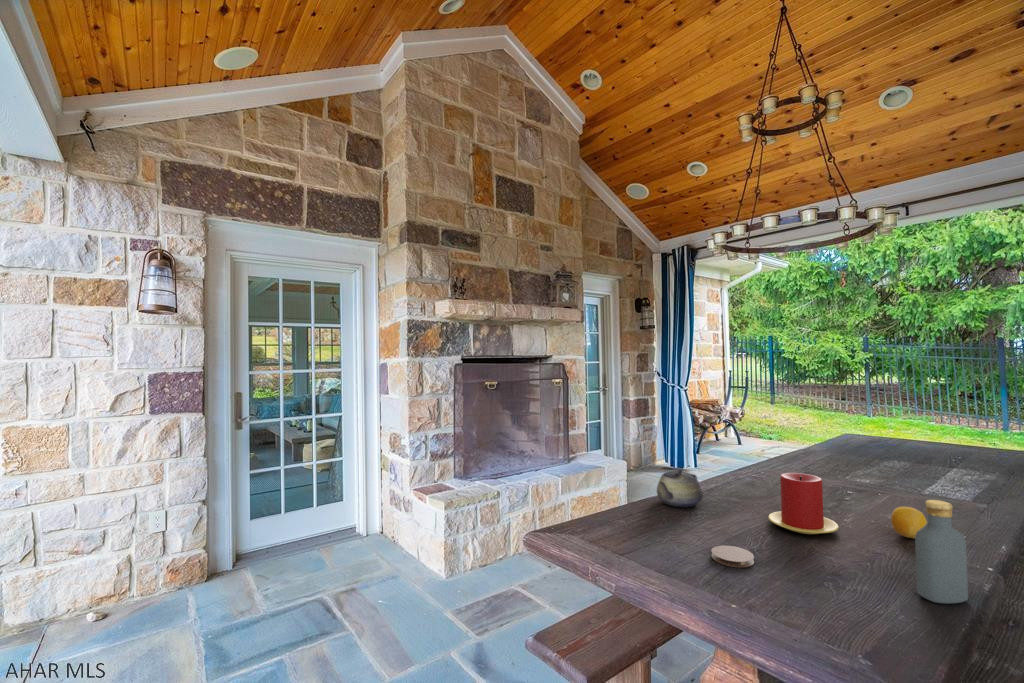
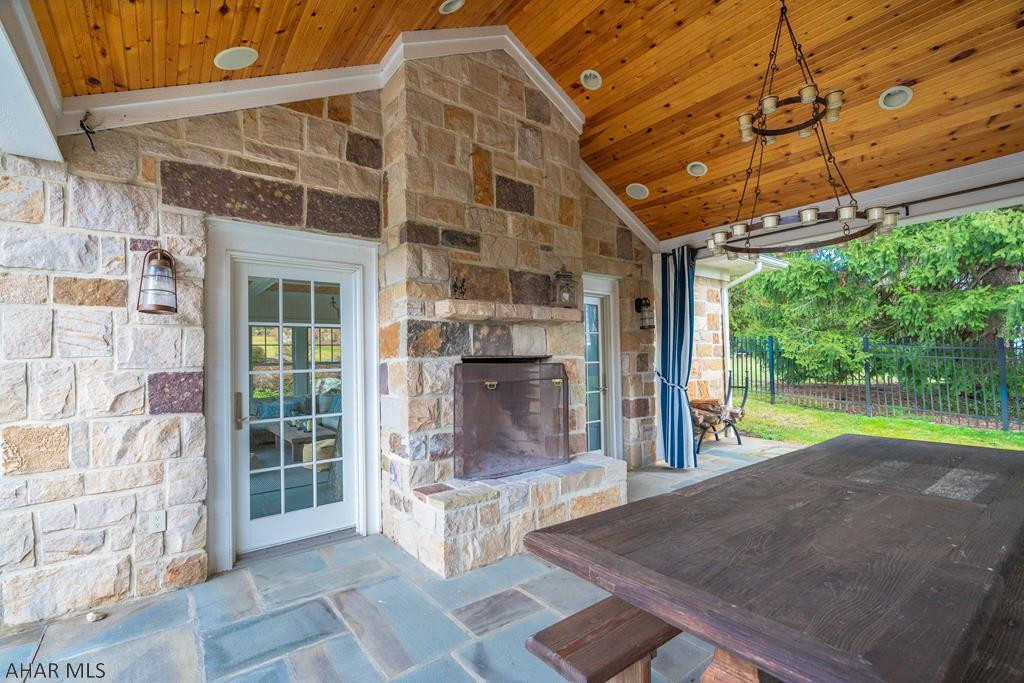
- candle (801, 501)
- vodka (940, 549)
- coaster (732, 556)
- fruit (908, 522)
- teapot (678, 486)
